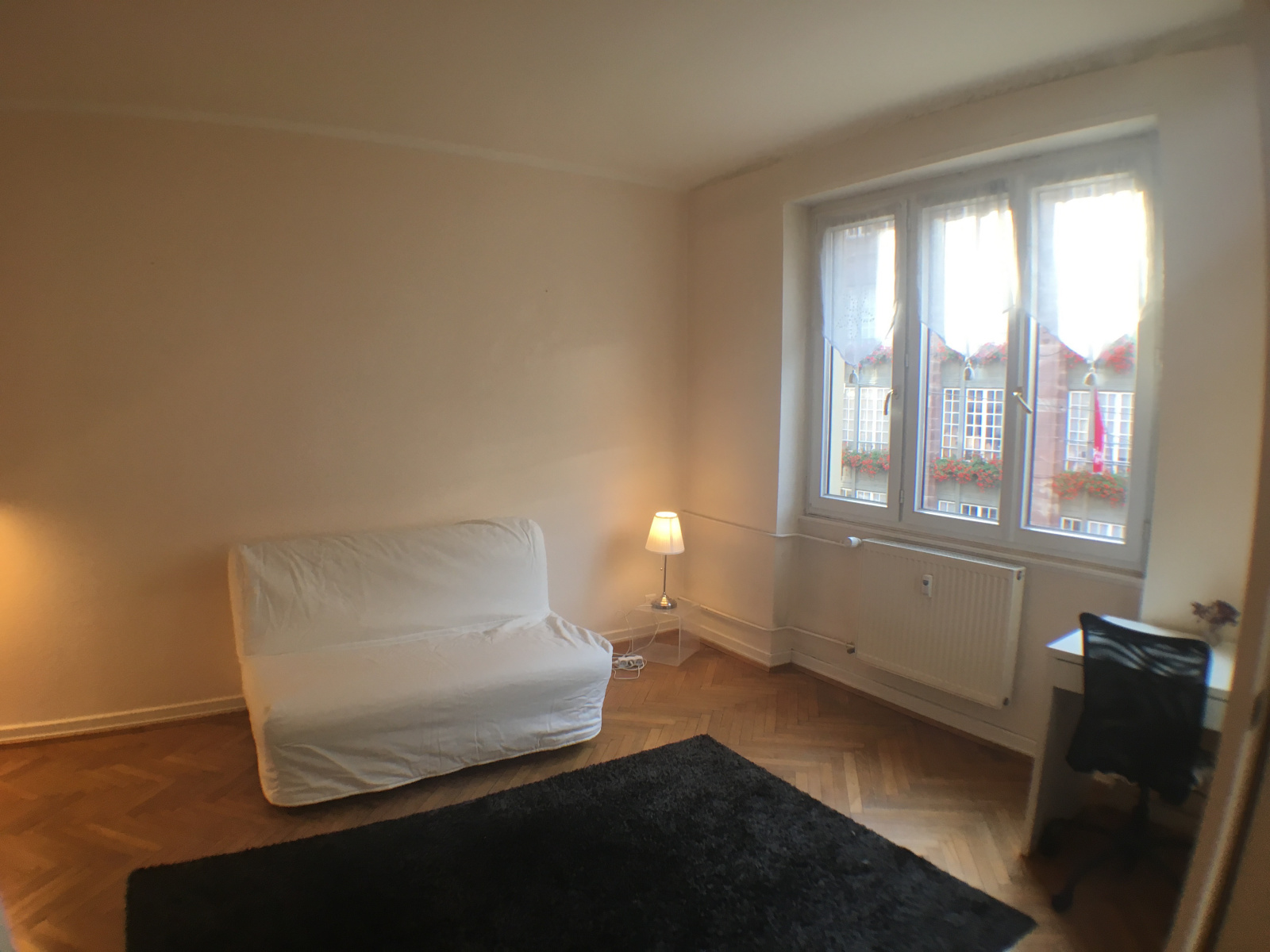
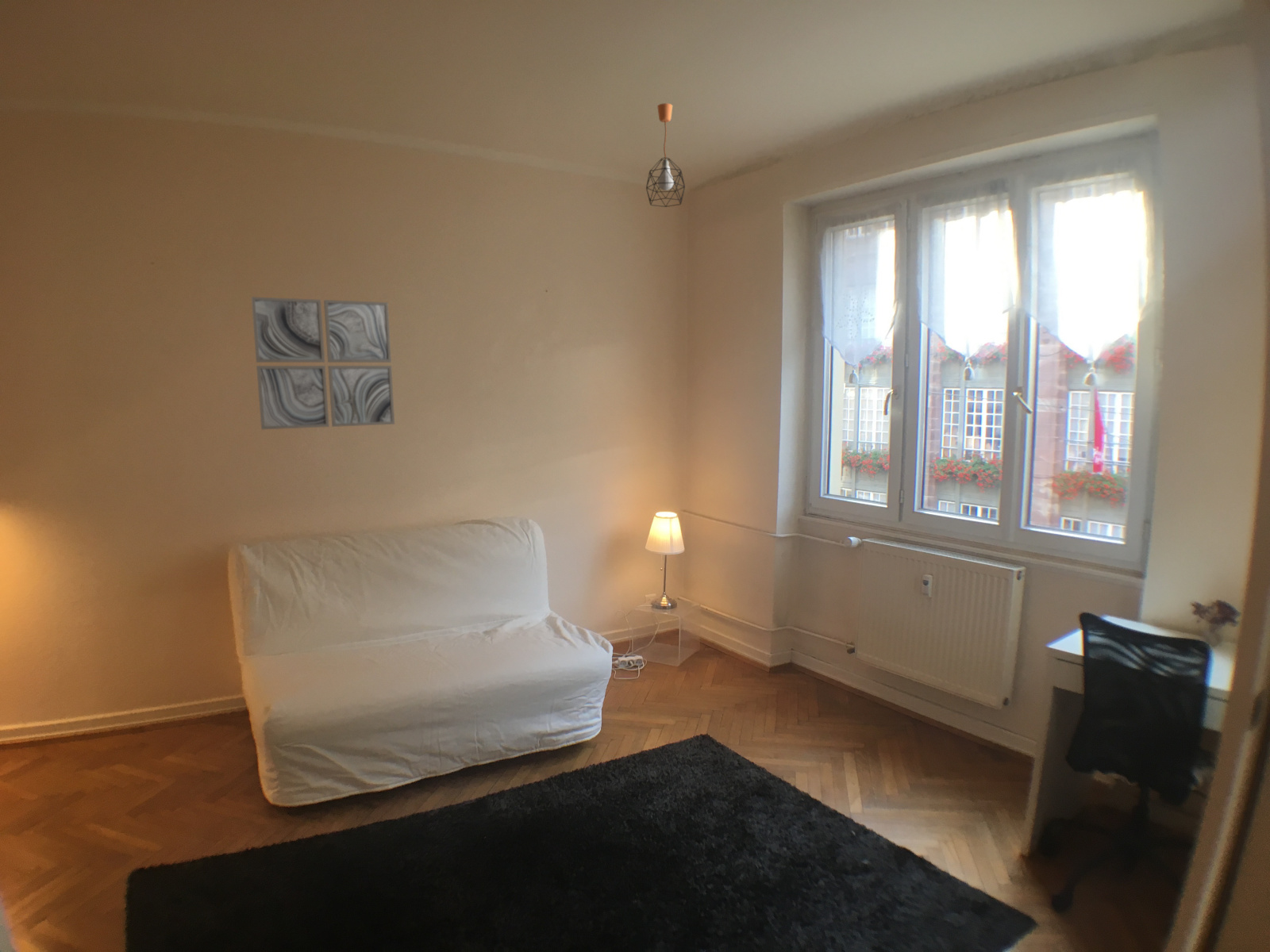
+ pendant light (665, 155)
+ wall art (325, 366)
